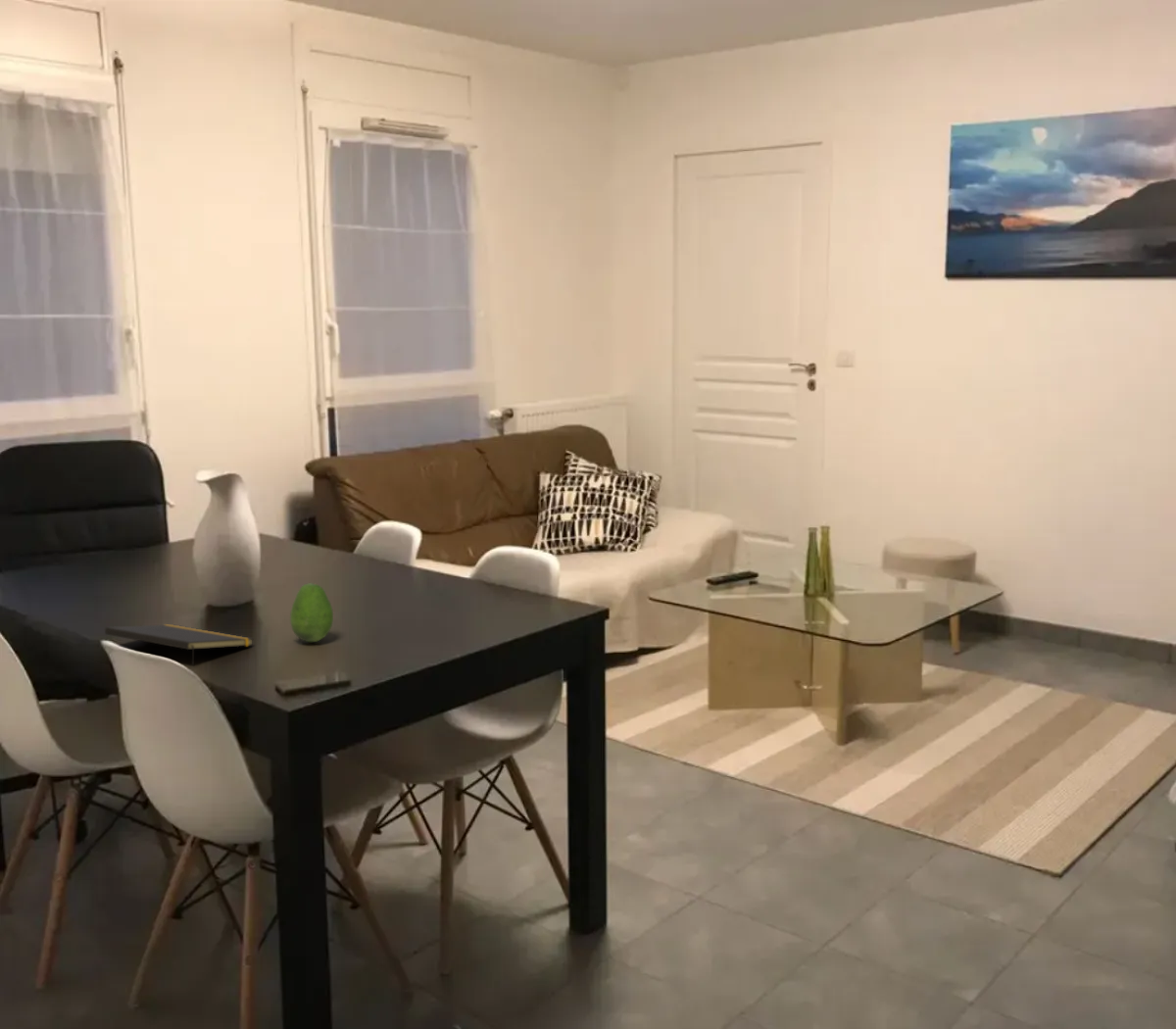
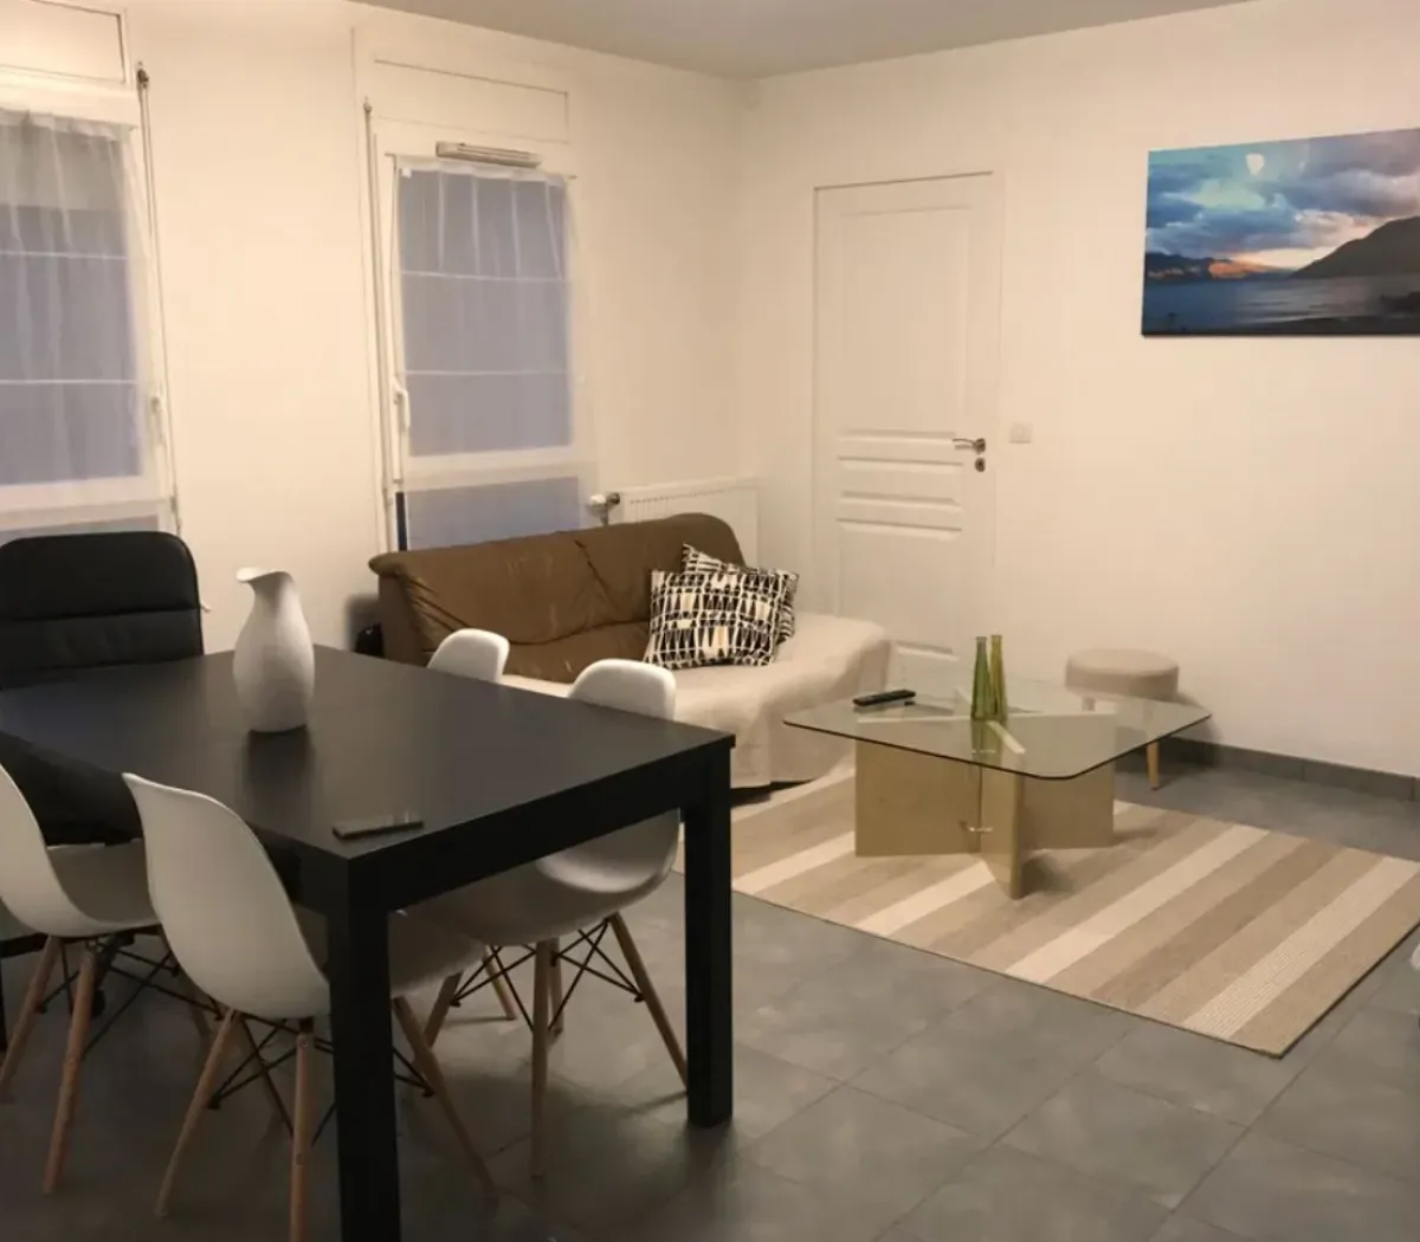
- fruit (311, 612)
- notepad (179, 636)
